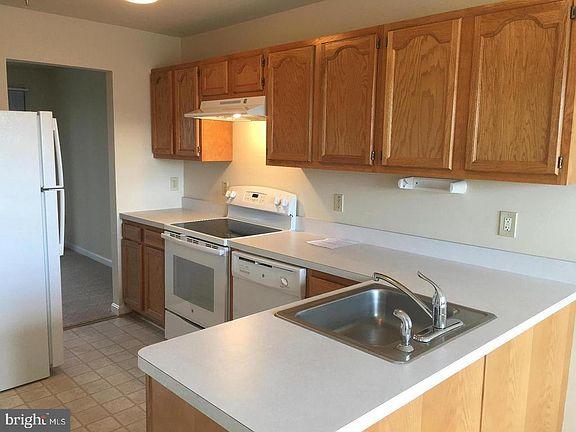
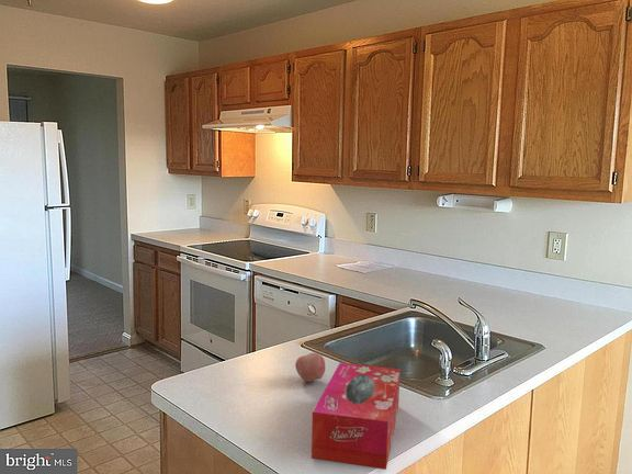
+ tissue box (360, 409)
+ apple (309, 366)
